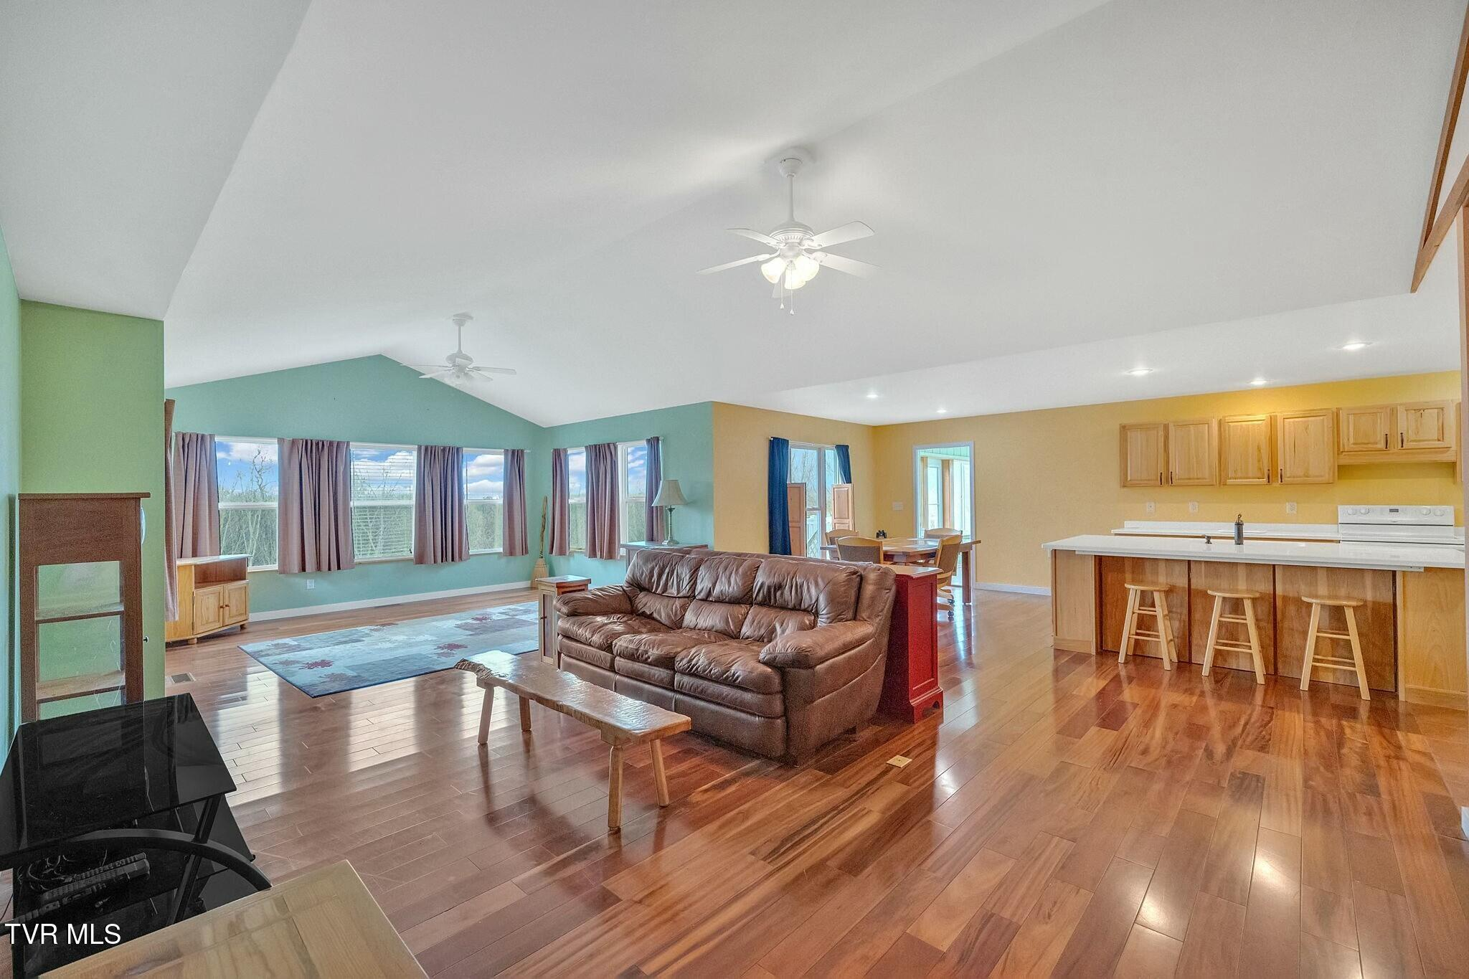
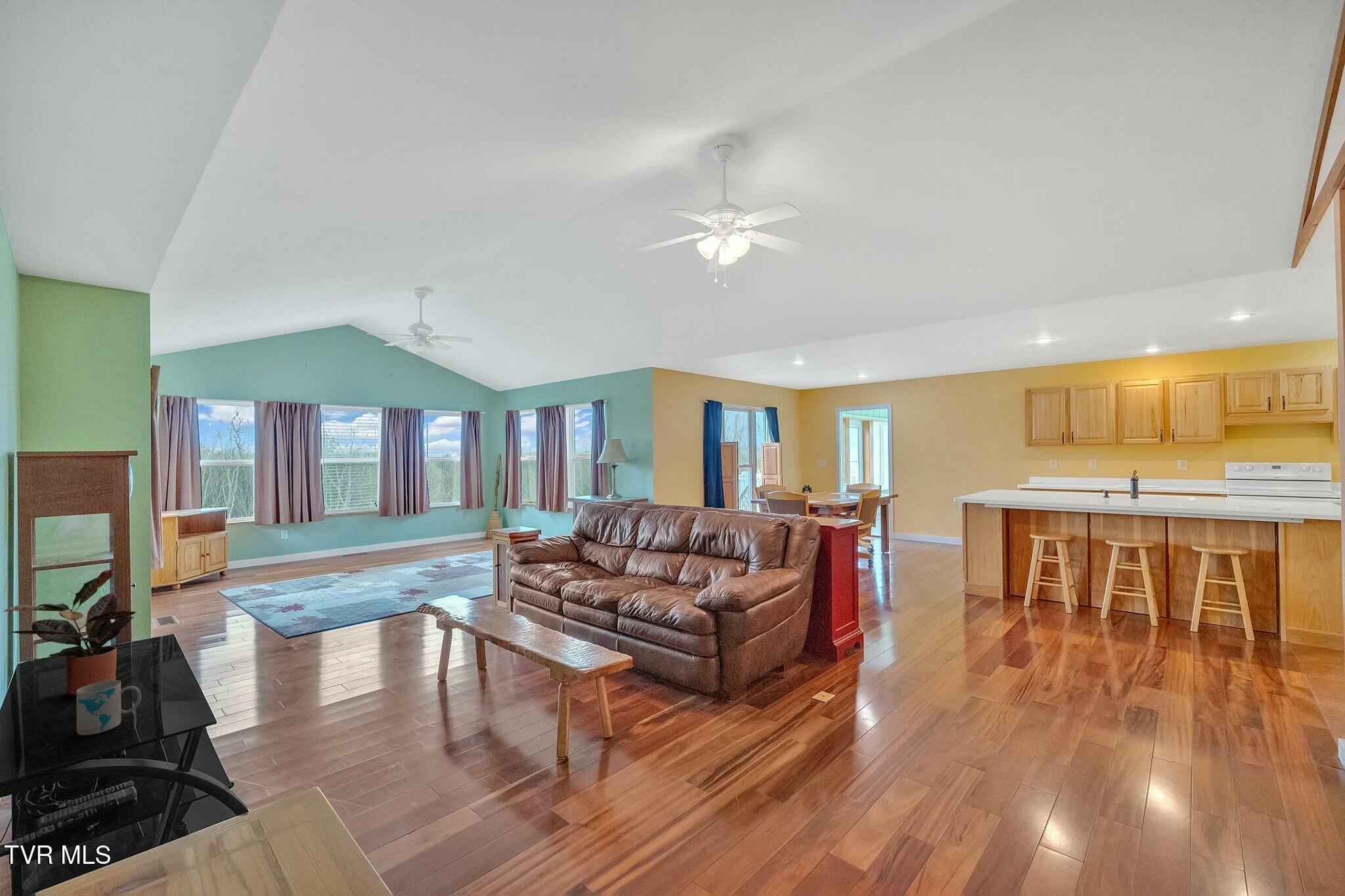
+ mug (110, 704)
+ potted plant (74, 635)
